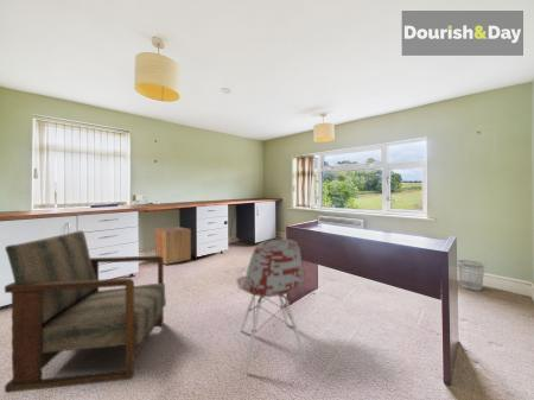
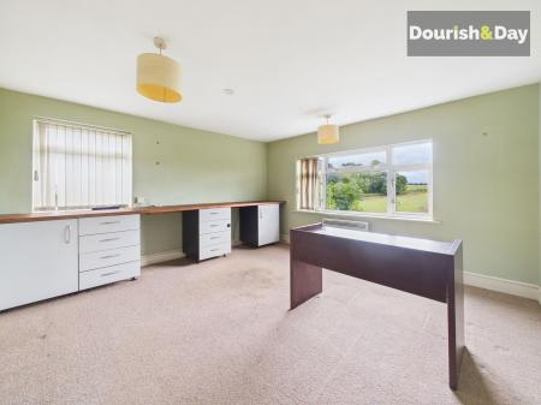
- wastebasket (470, 274)
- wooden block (172, 243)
- chair (269, 288)
- armchair (101, 292)
